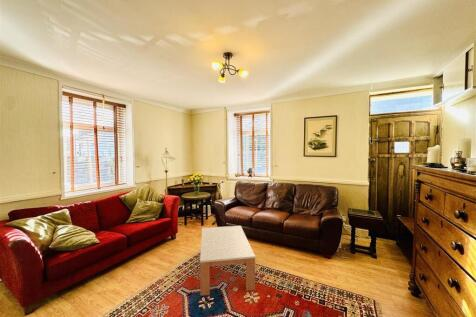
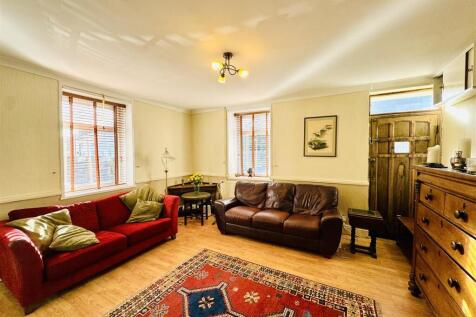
- coffee table (224, 254)
